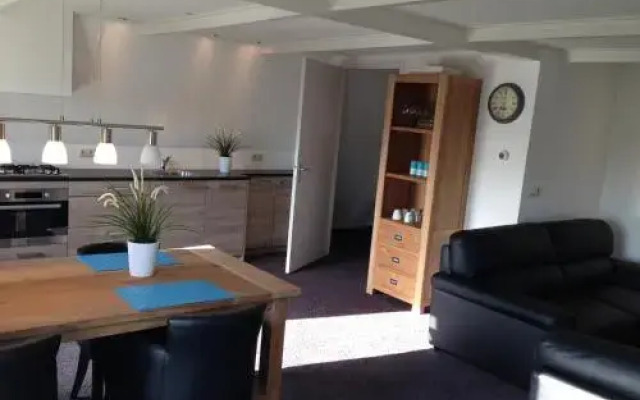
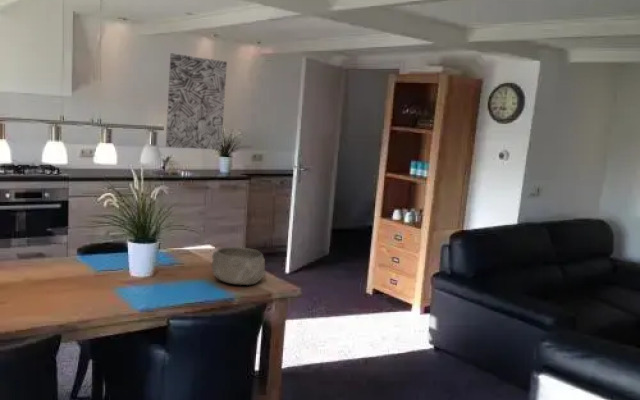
+ wall art (196, 103)
+ bowl (238, 266)
